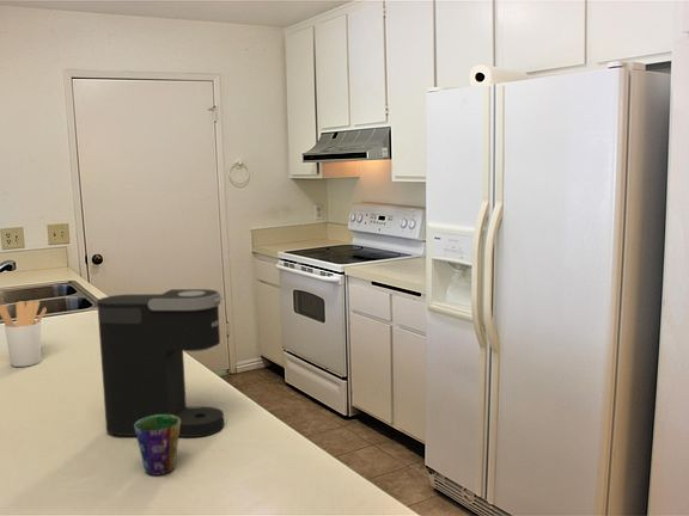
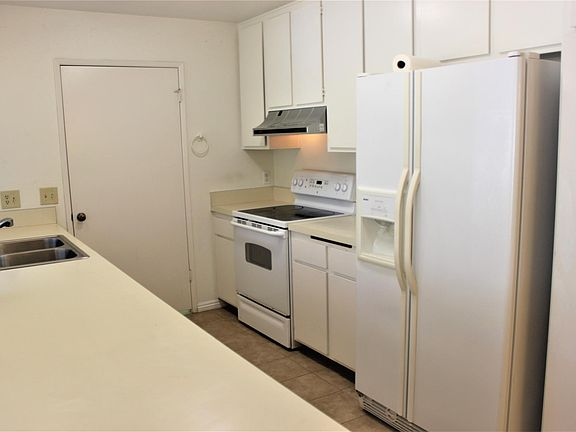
- cup (160, 448)
- utensil holder (25, 331)
- coffee maker (163, 361)
